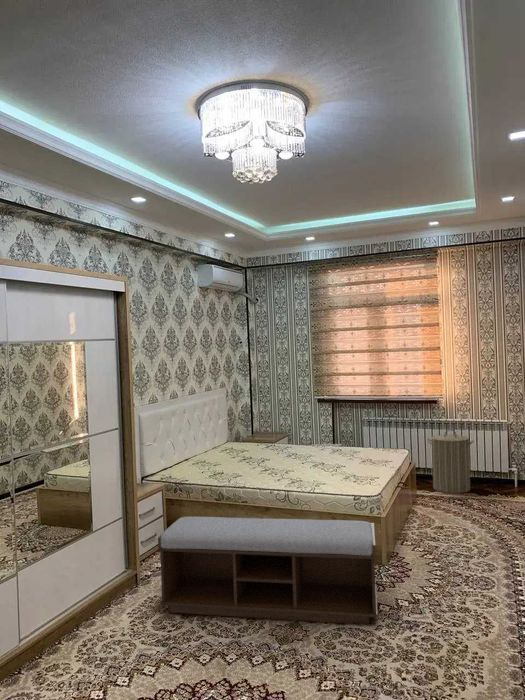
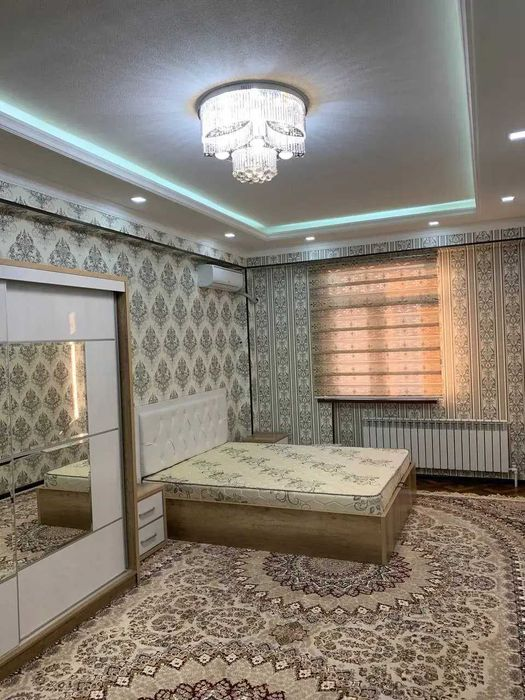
- laundry hamper (450, 459)
- bench (269, 565)
